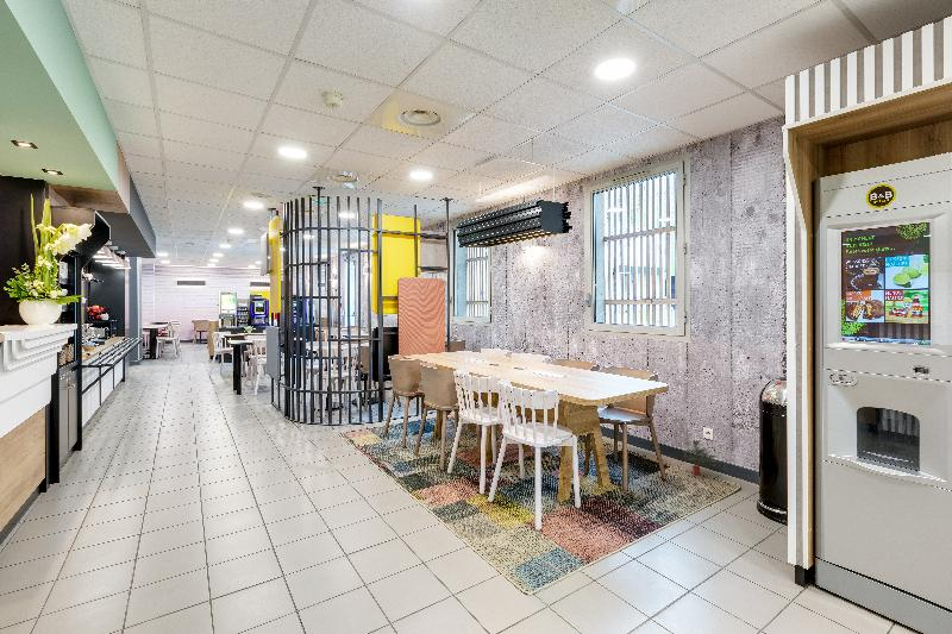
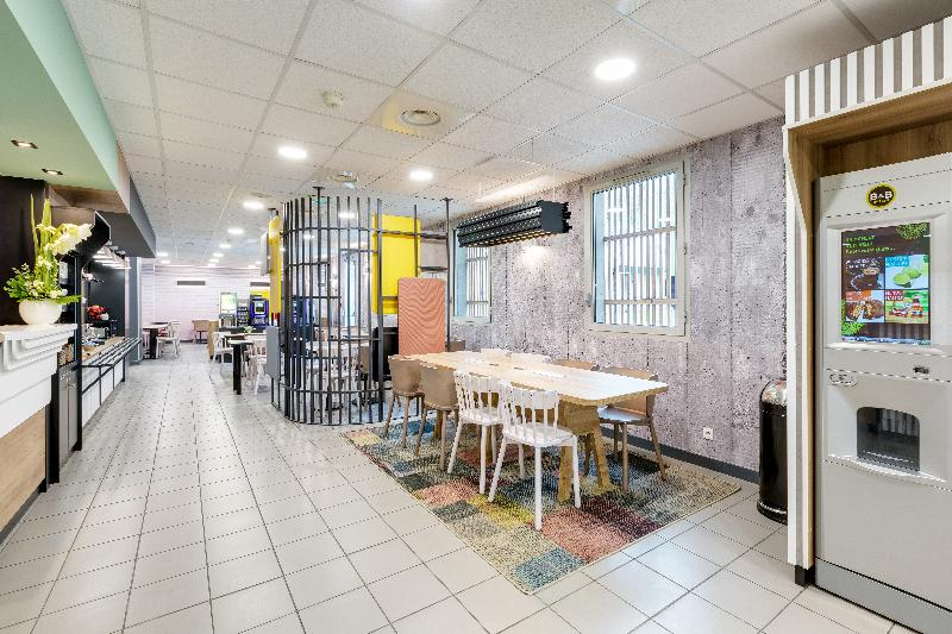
- potted plant (701, 457)
